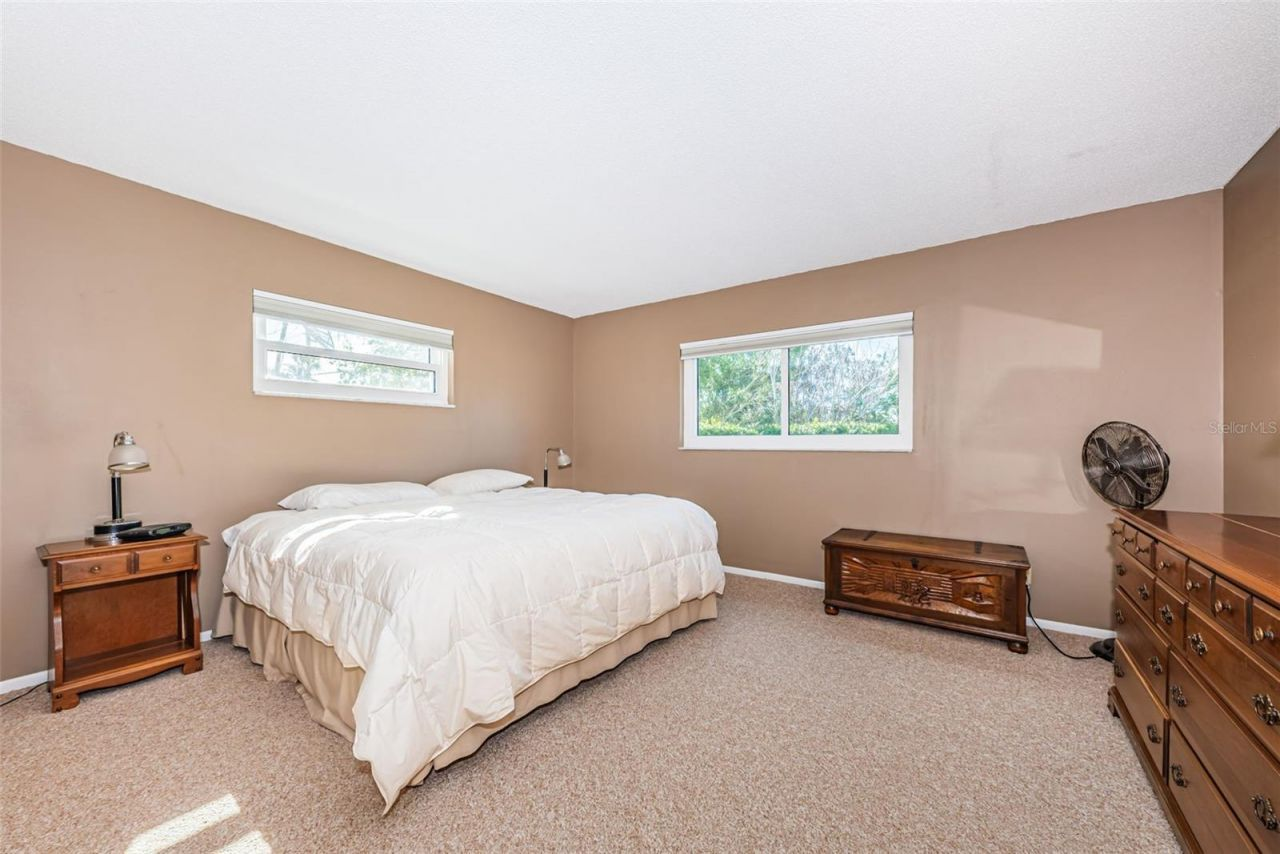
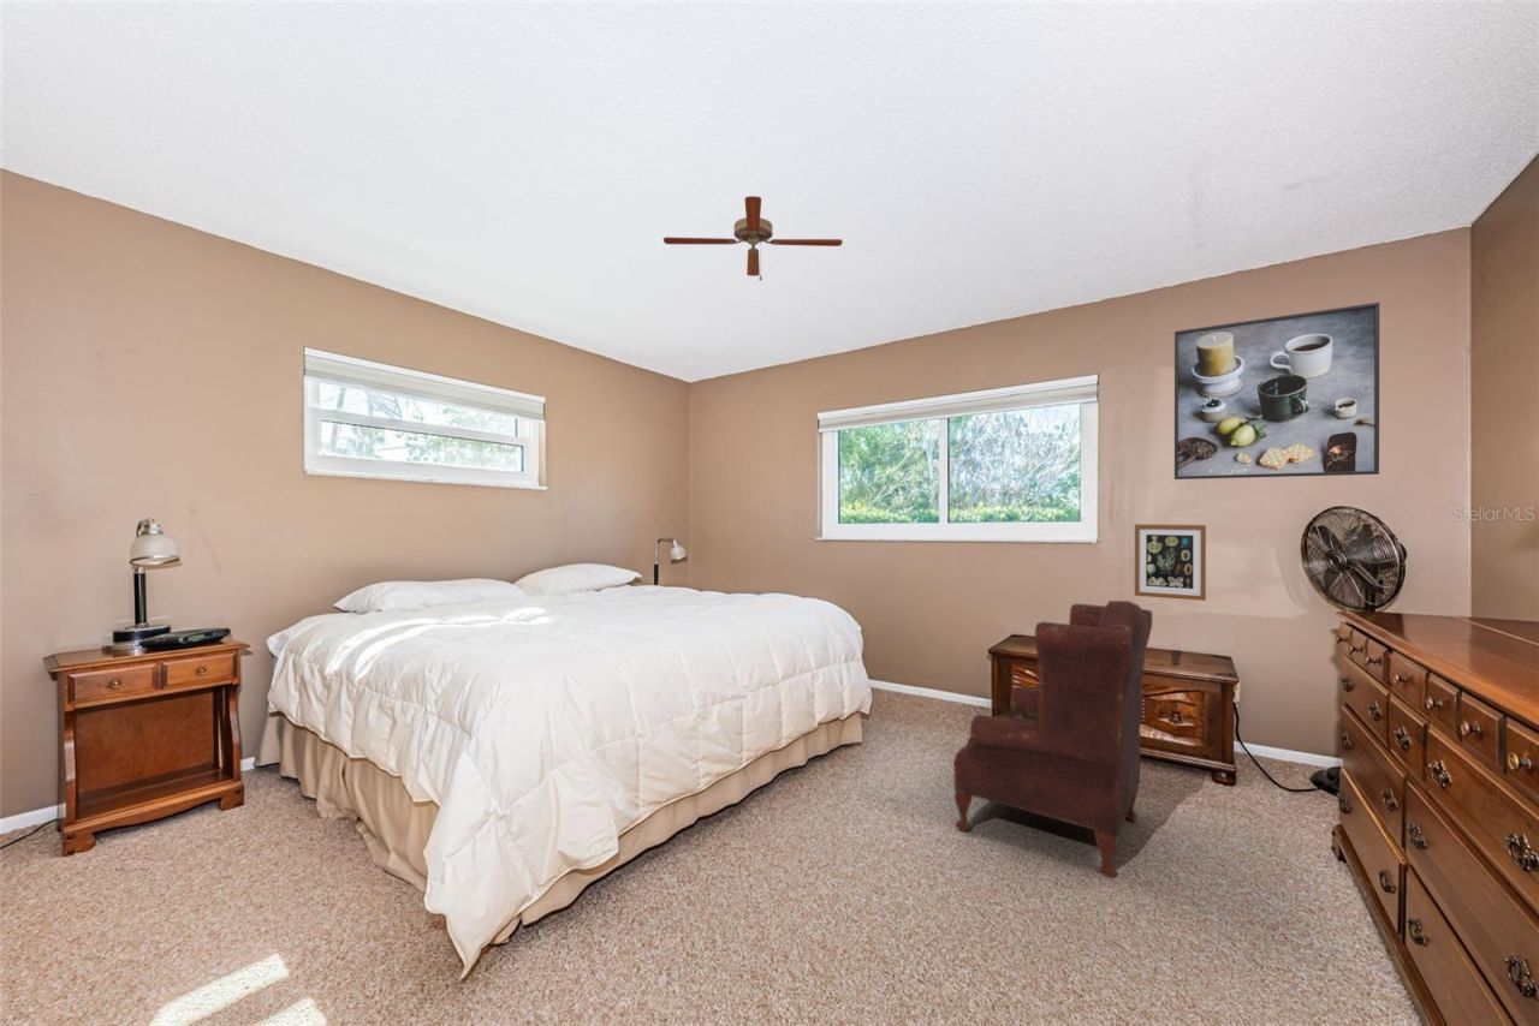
+ wall art (1169, 561)
+ ceiling fan (753, 240)
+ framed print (1268, 398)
+ armchair (1053, 710)
